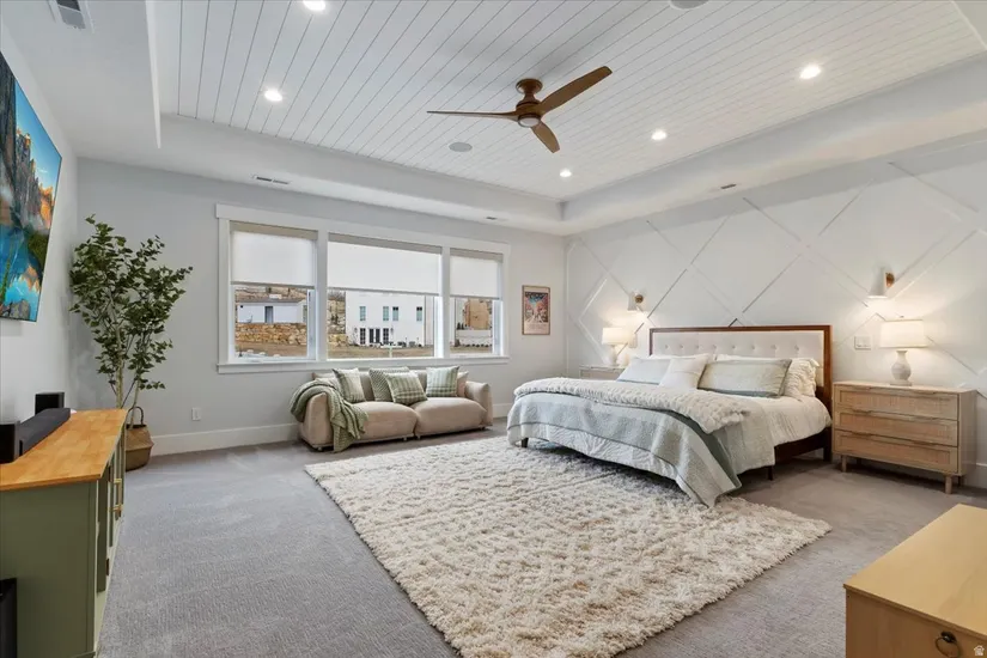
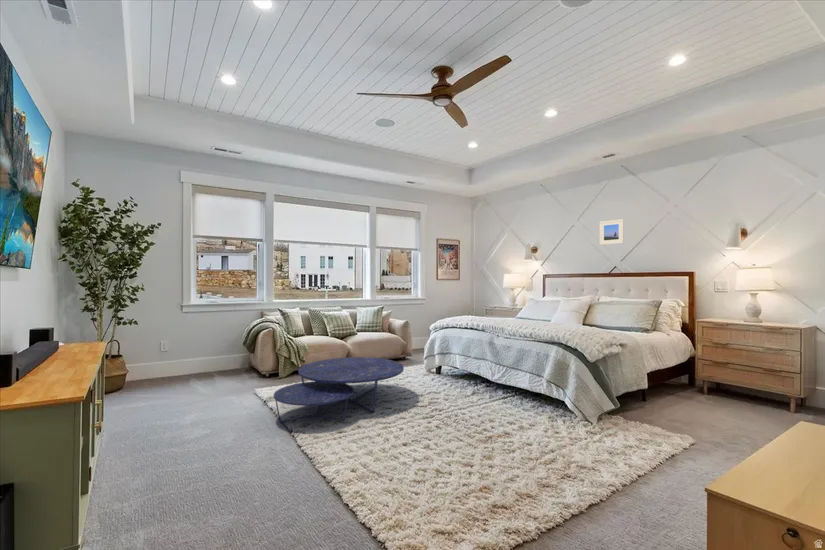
+ nesting table (339, 386)
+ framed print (611, 232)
